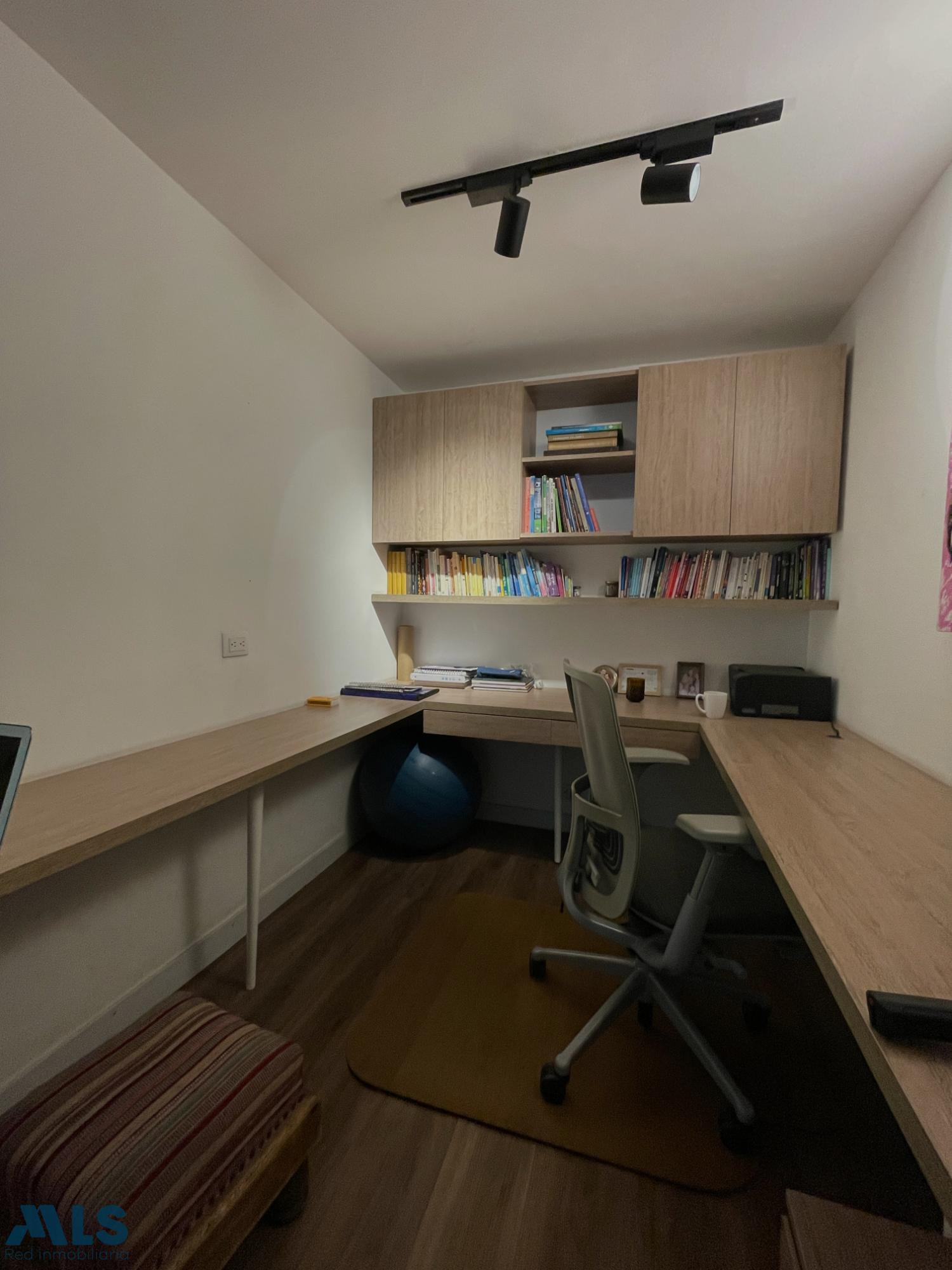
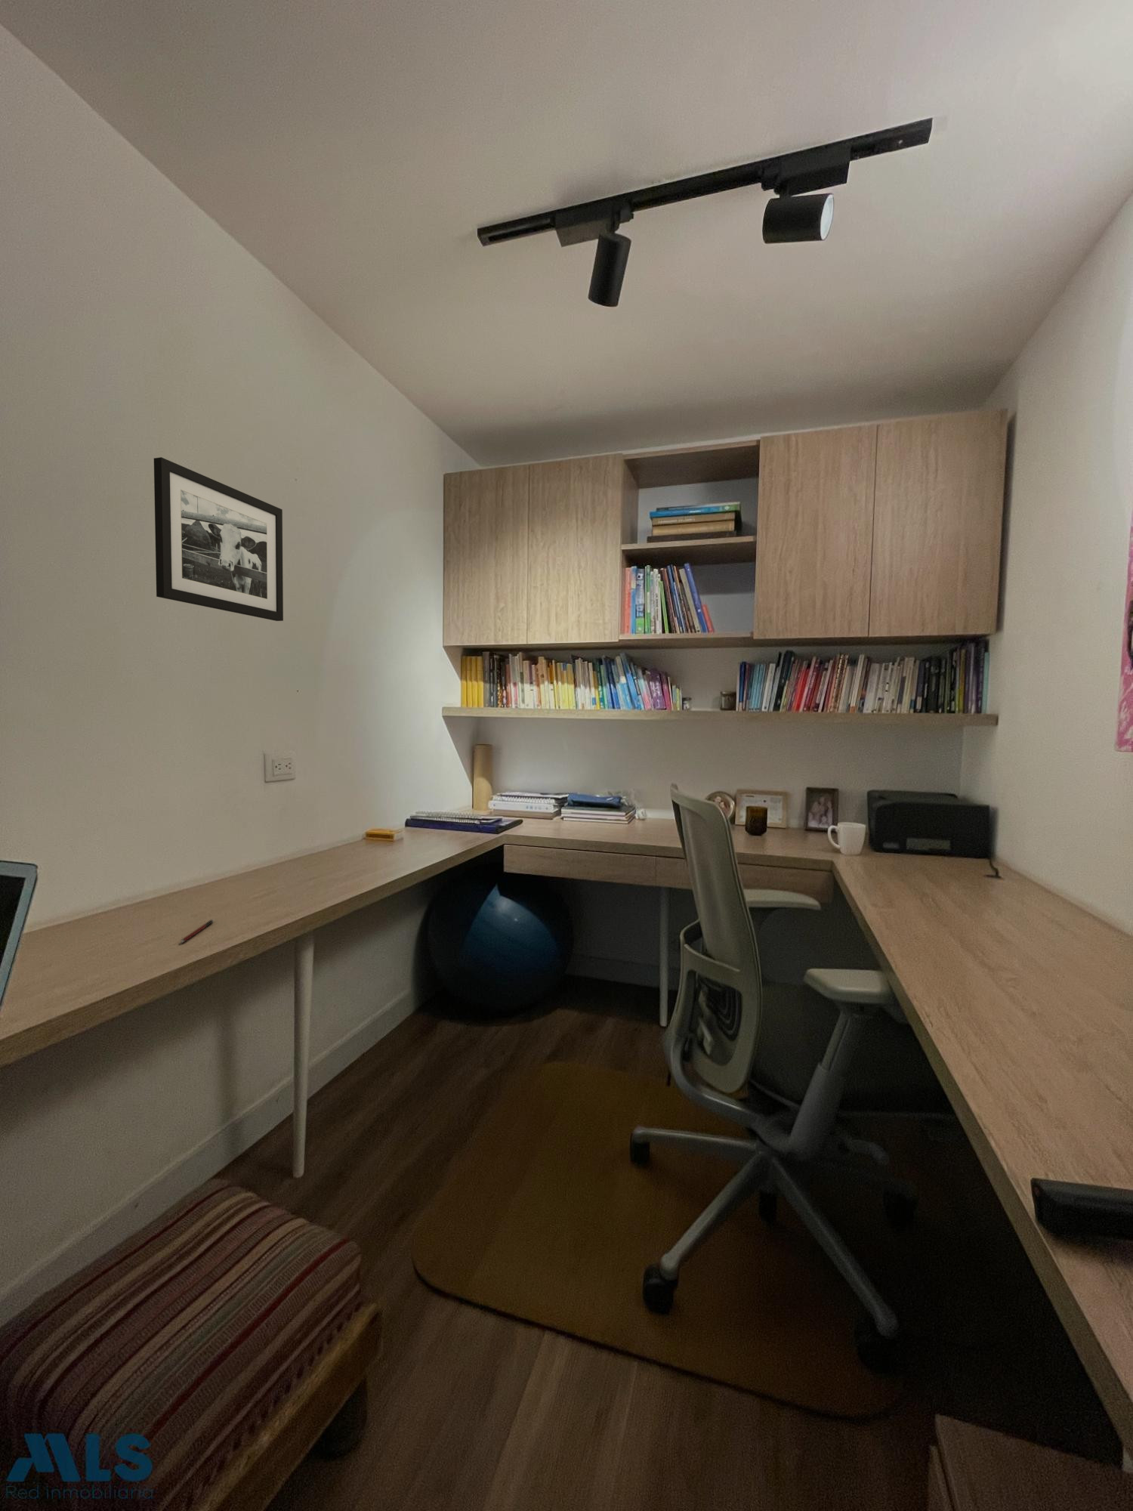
+ picture frame (225, 548)
+ pen (199, 929)
